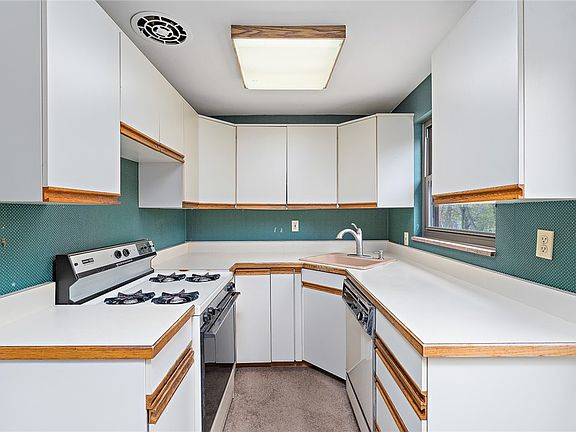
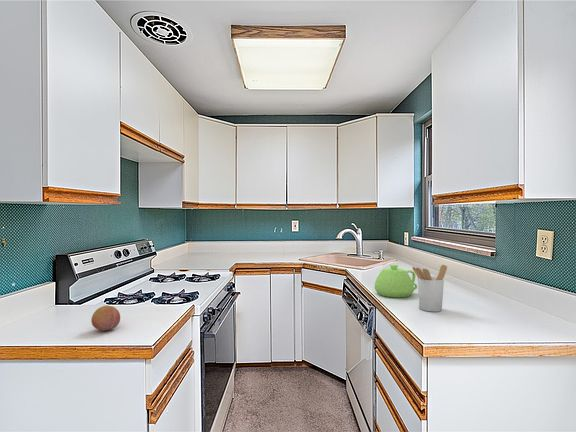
+ teapot (396, 279)
+ fruit (106, 317)
+ utensil holder (427, 286)
